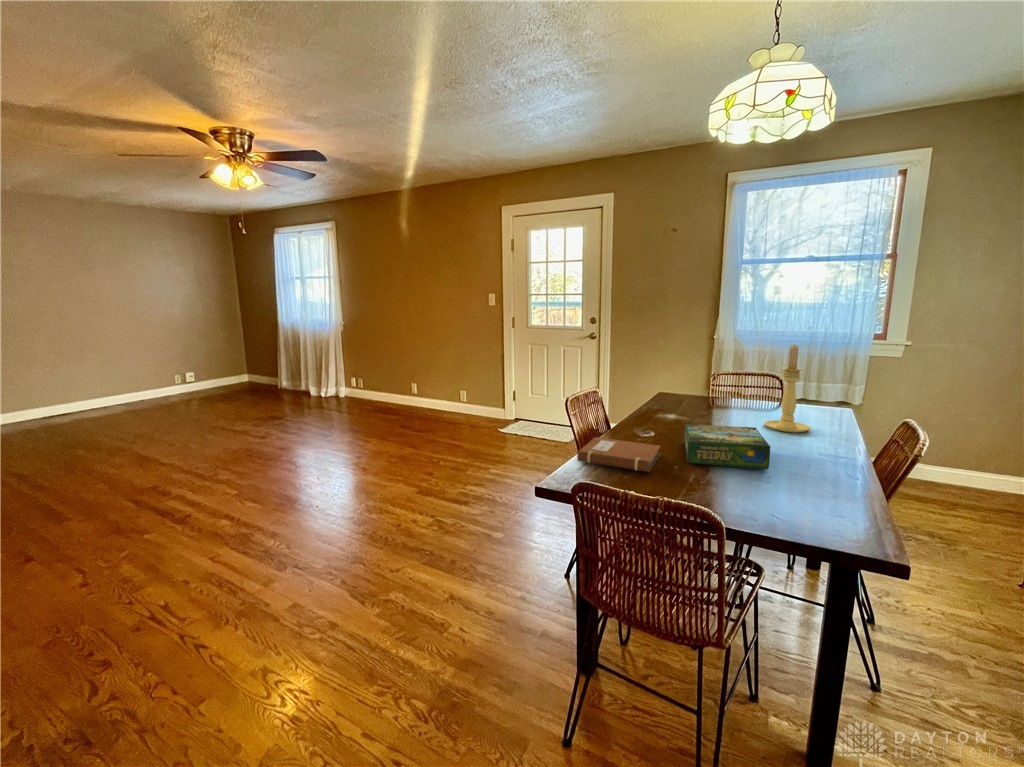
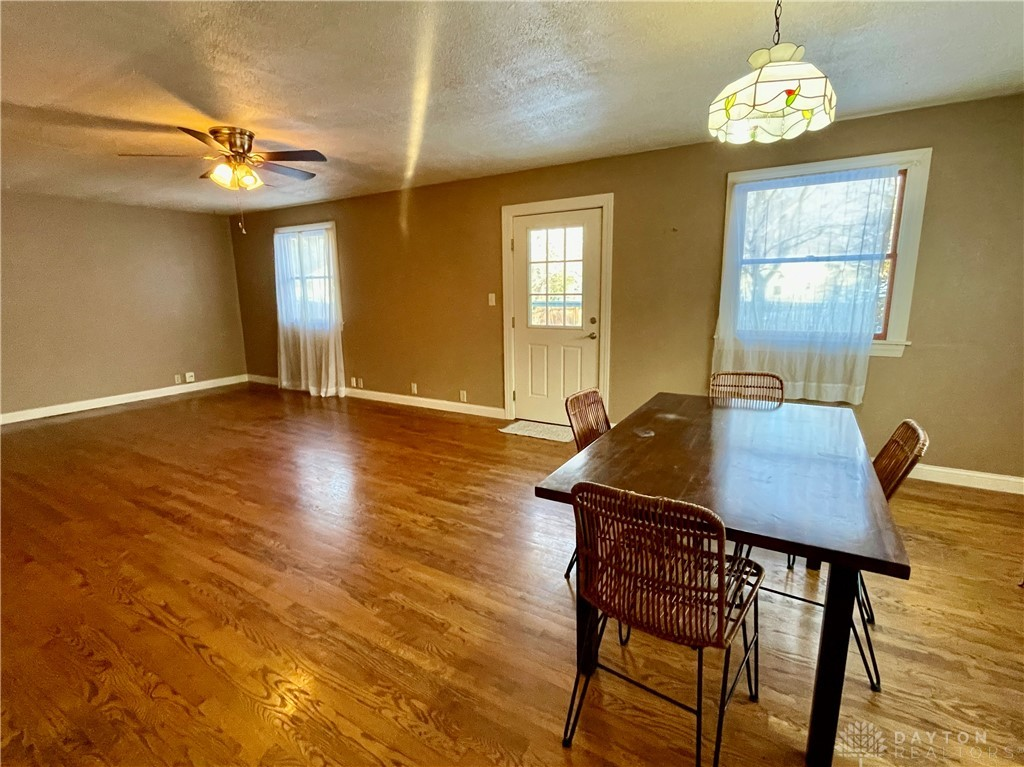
- candle holder (790, 386)
- notebook (617, 453)
- board game (723, 444)
